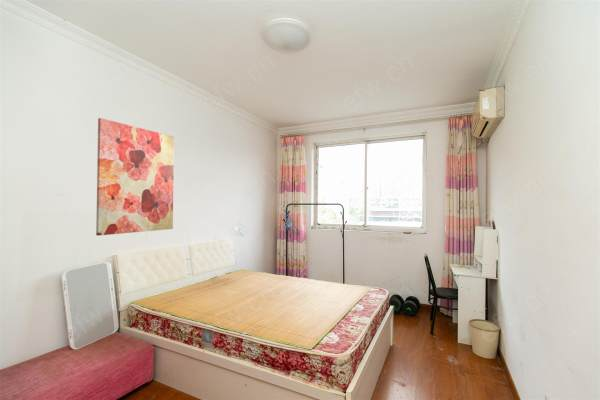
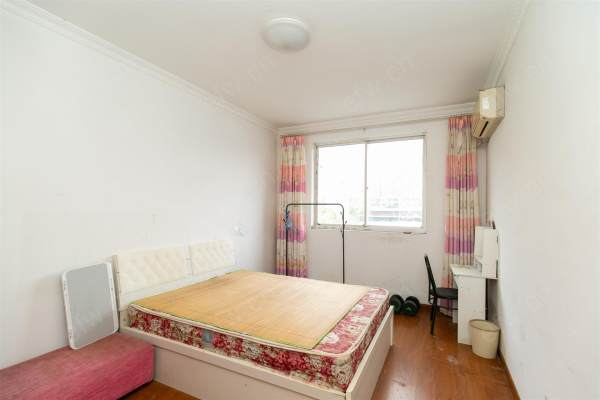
- wall art (139, 180)
